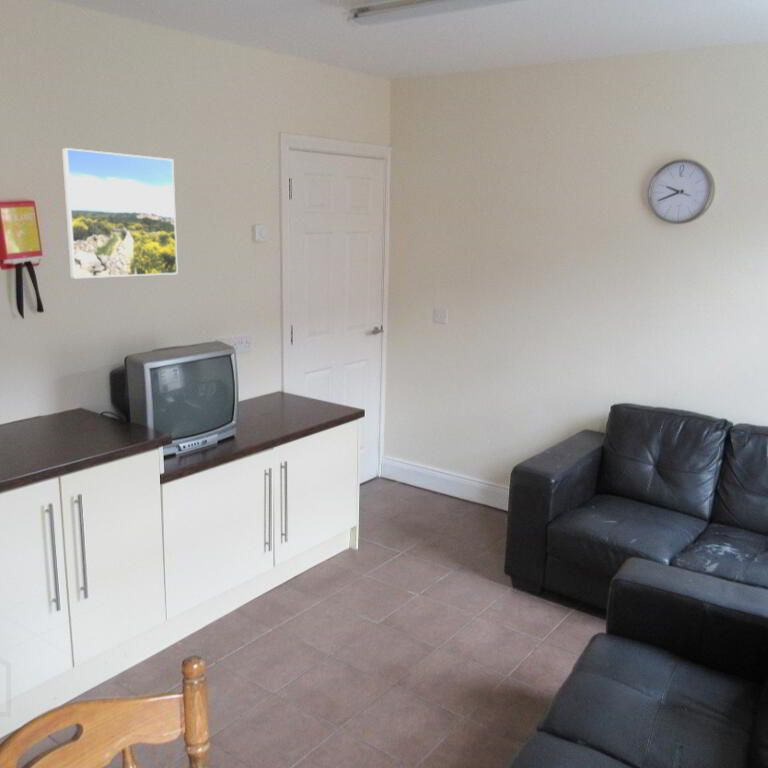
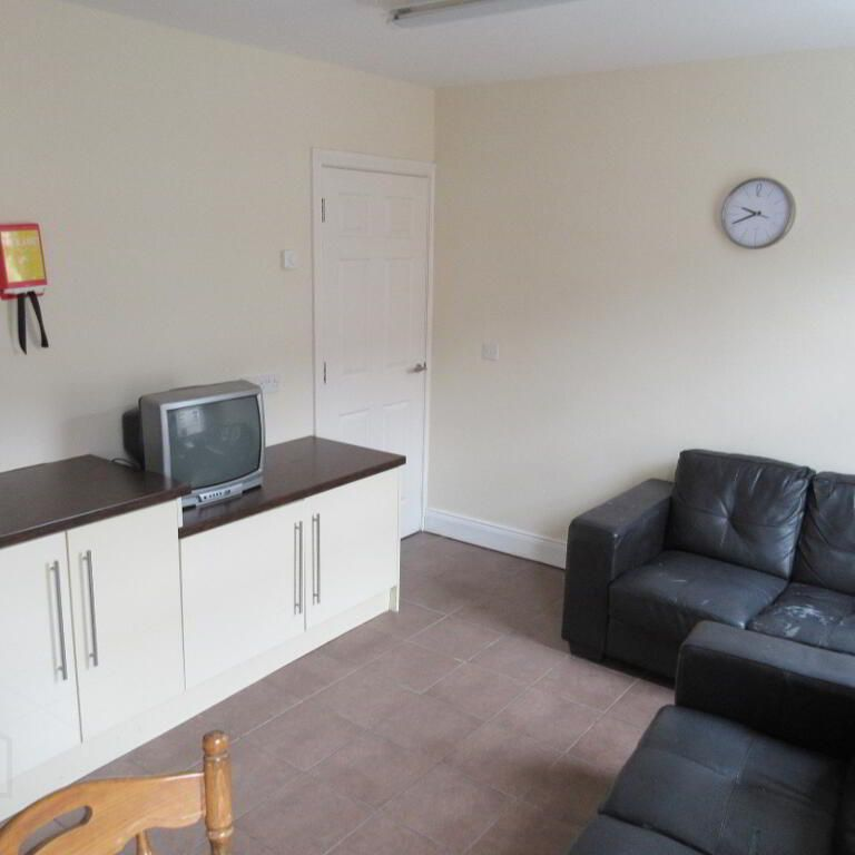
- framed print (124, 216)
